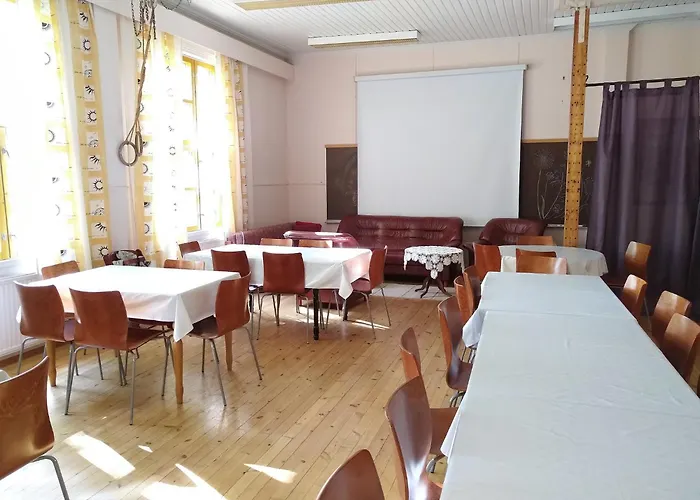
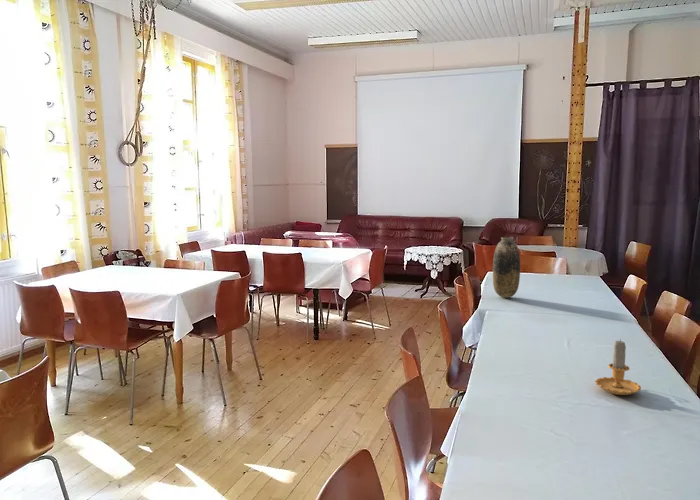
+ candle (618, 363)
+ vase (506, 267)
